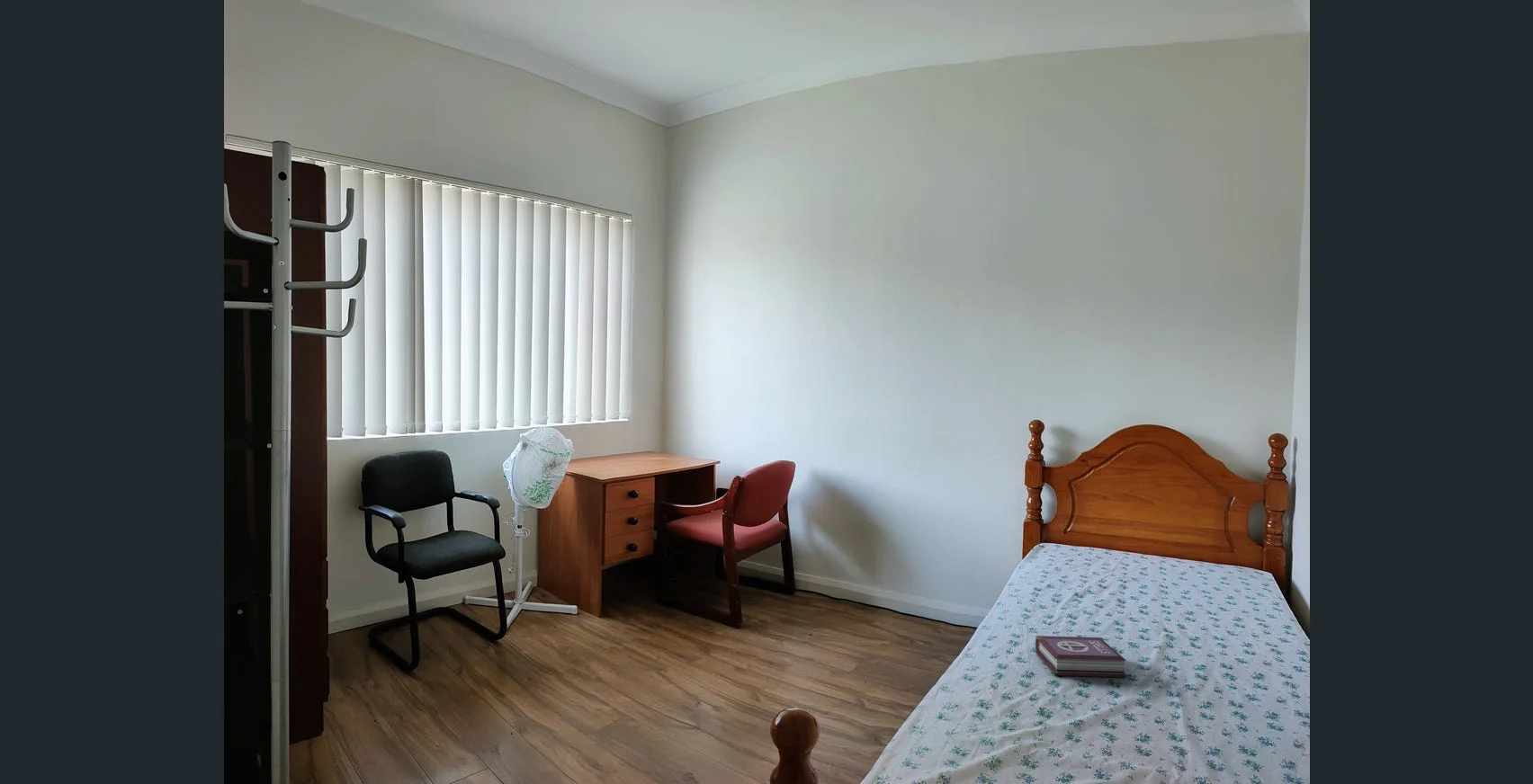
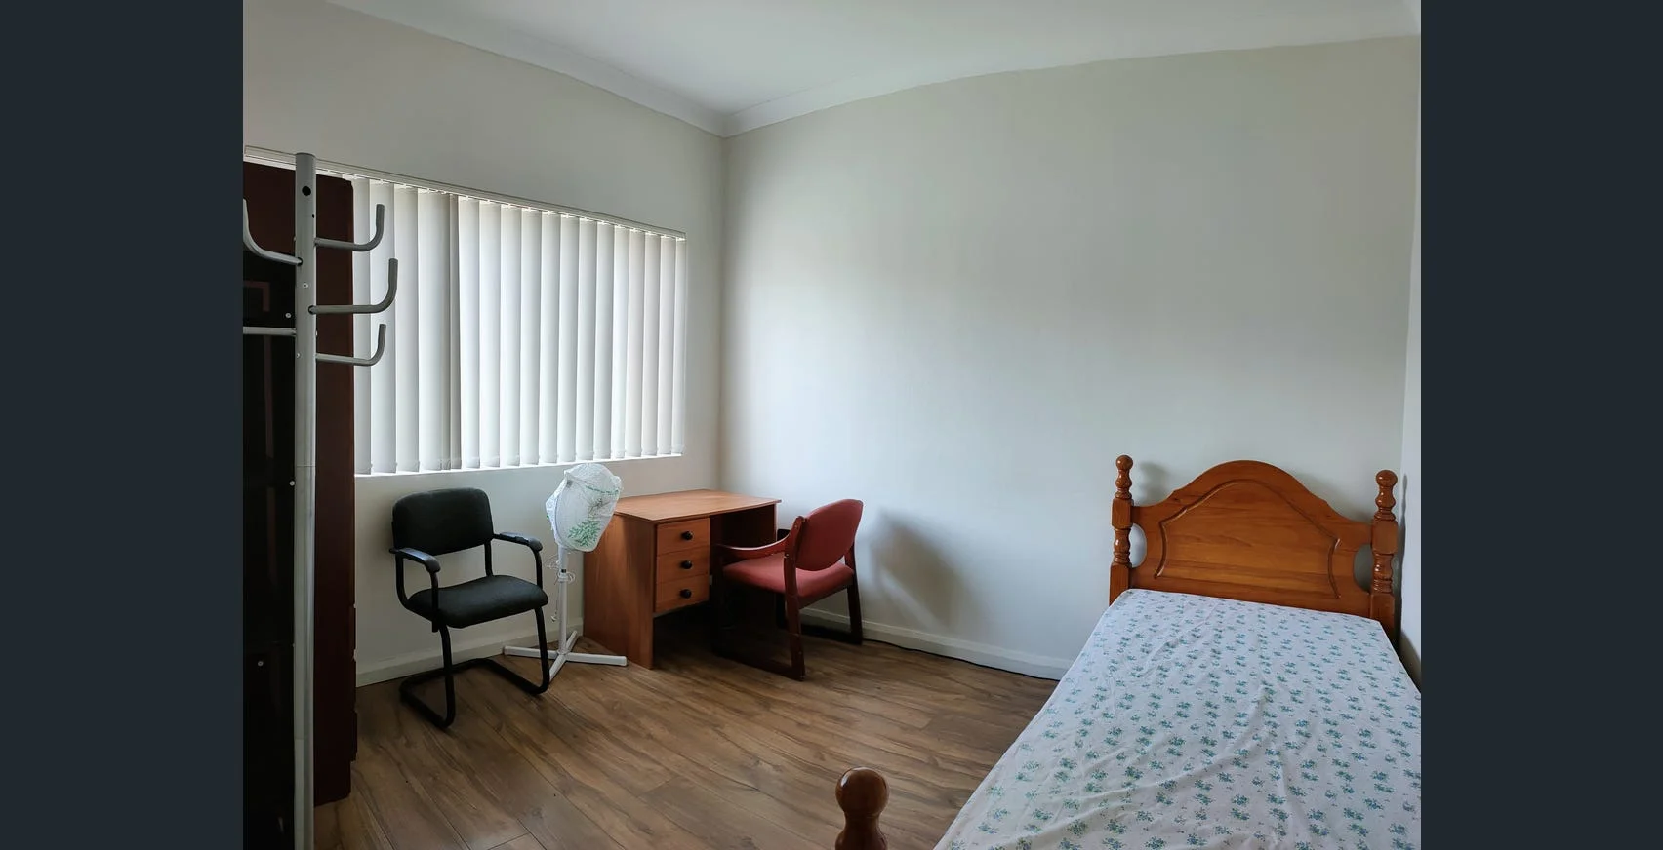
- book (1079, 655)
